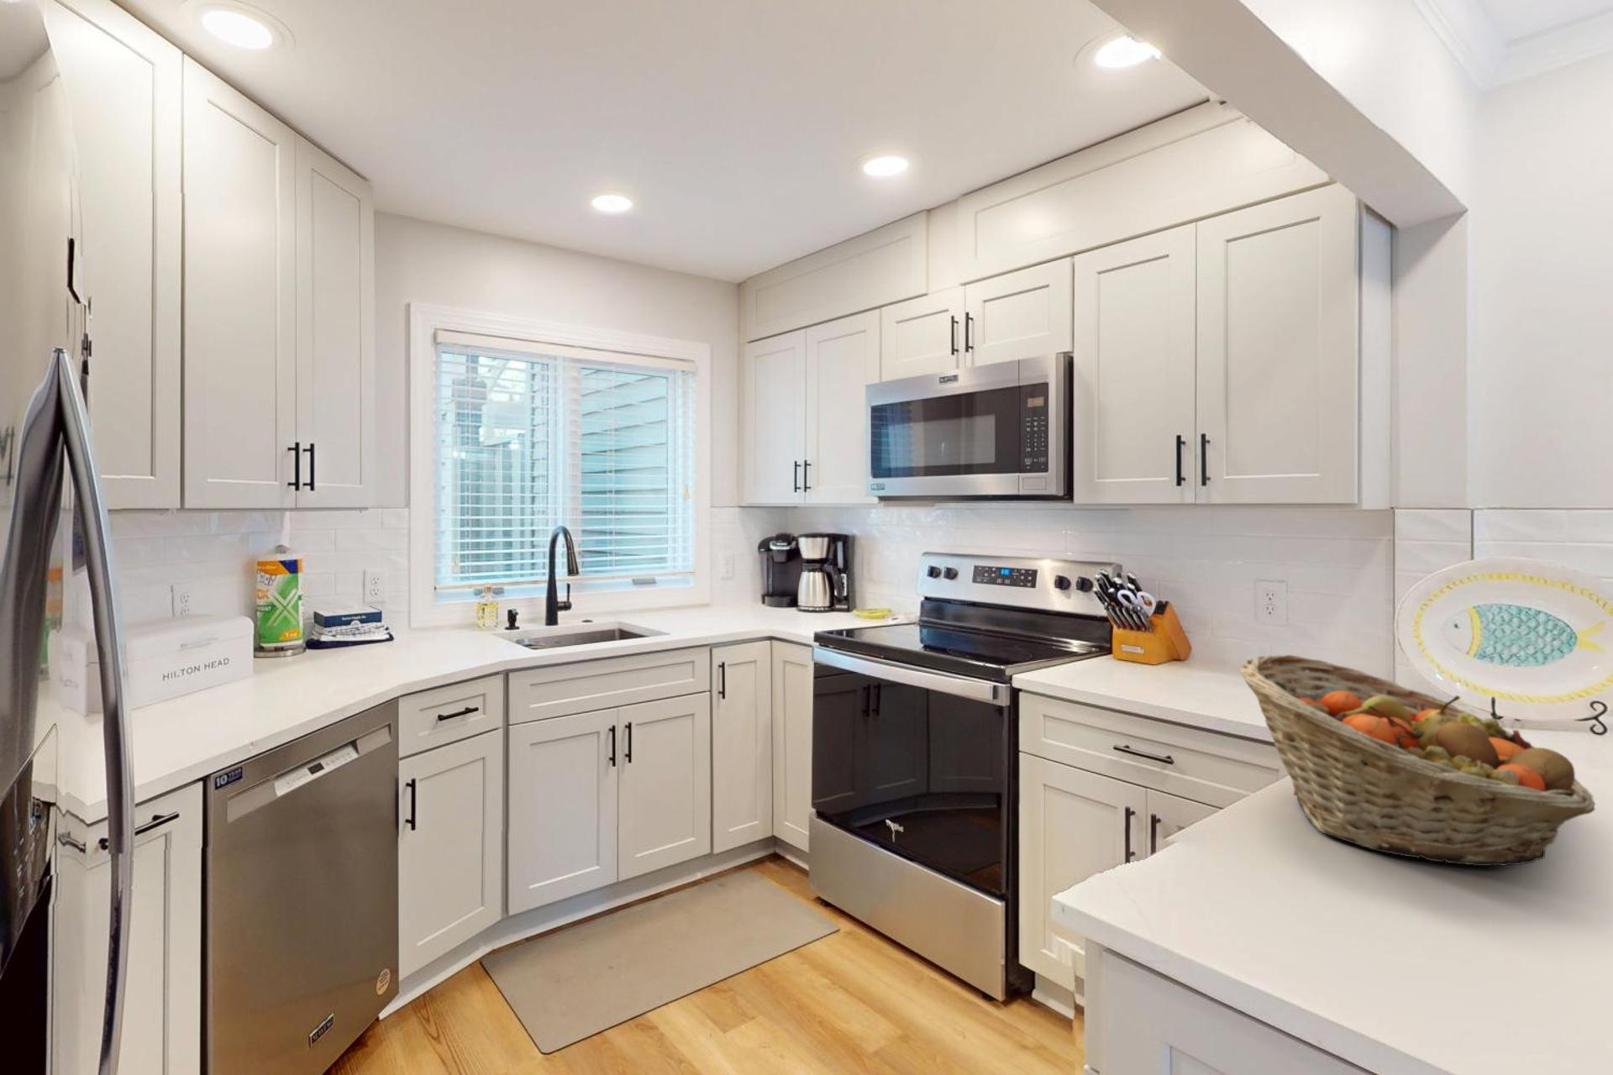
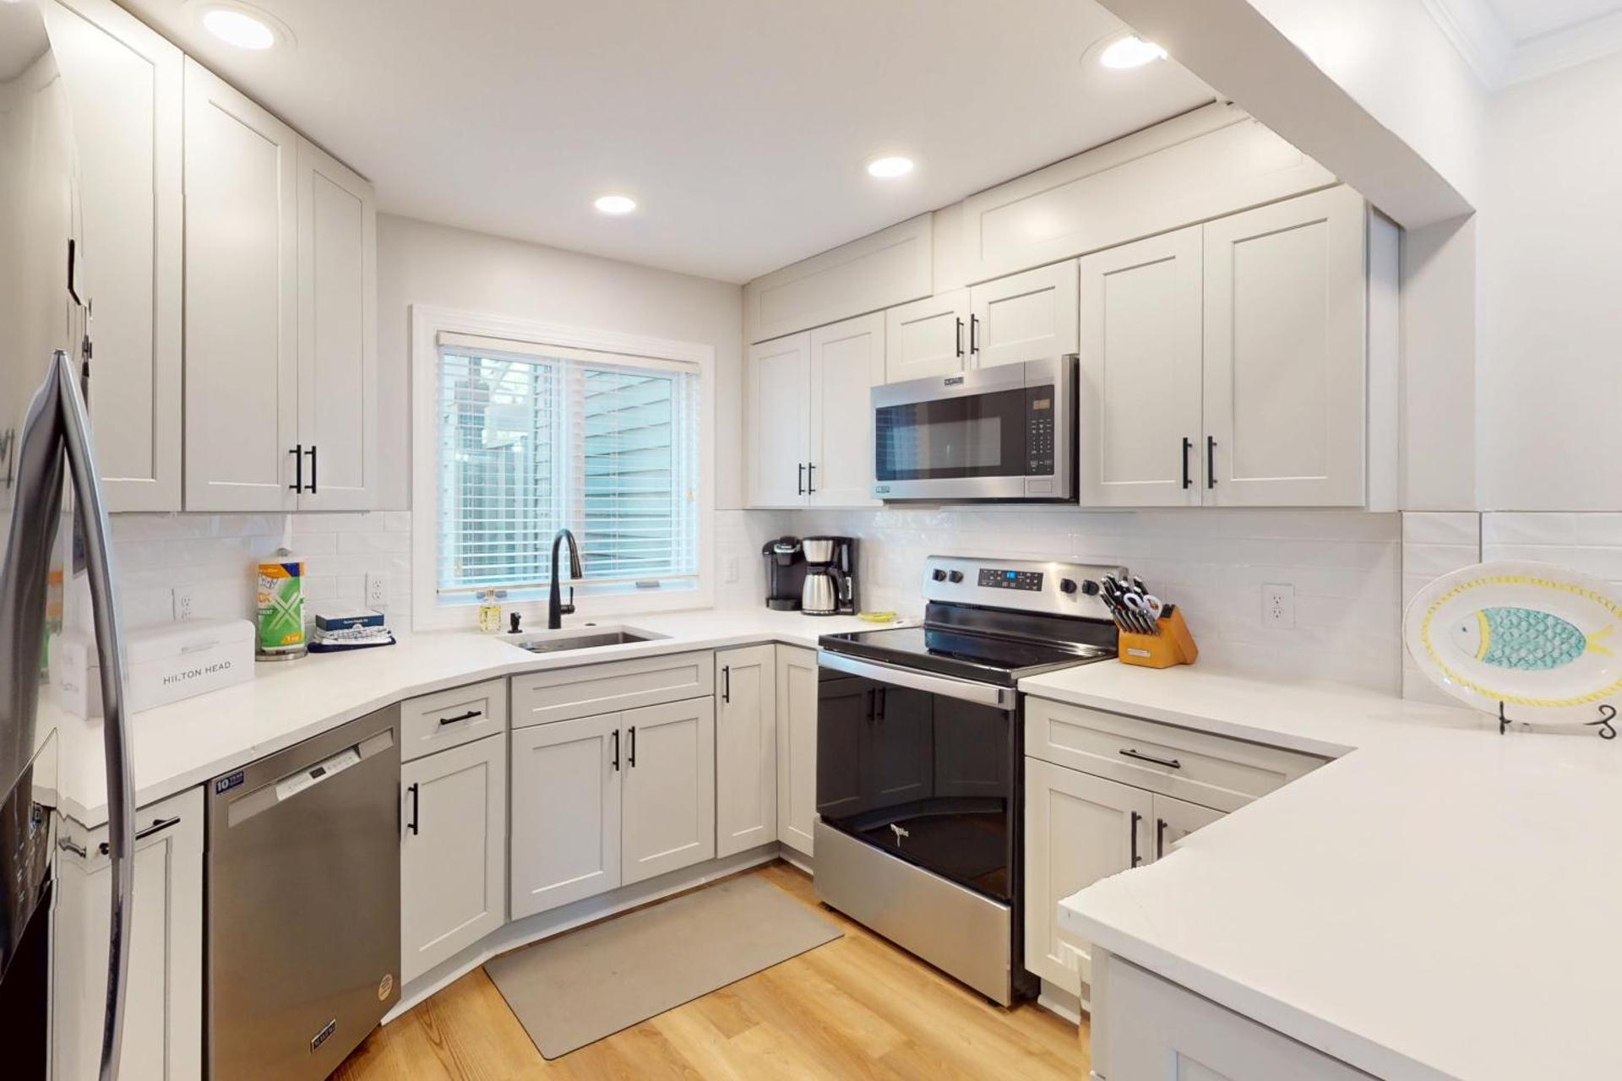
- fruit basket (1397, 745)
